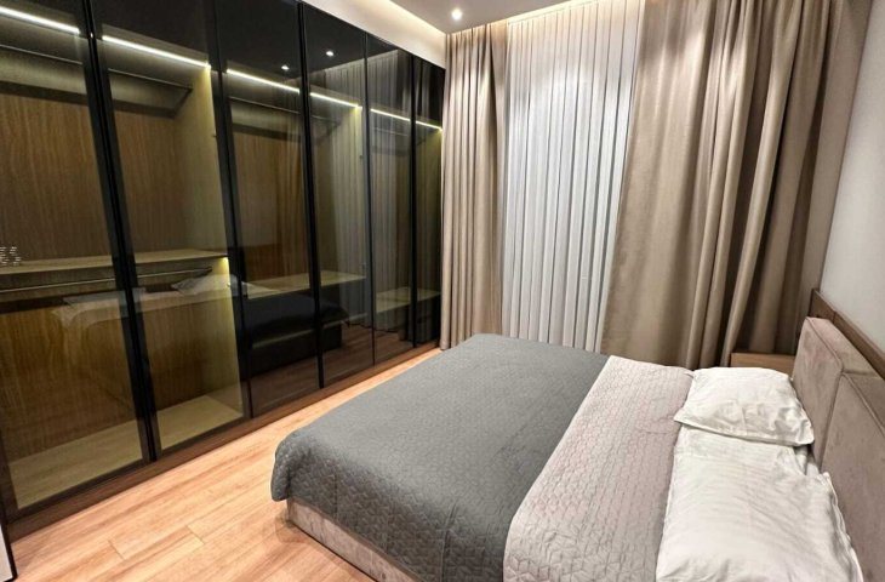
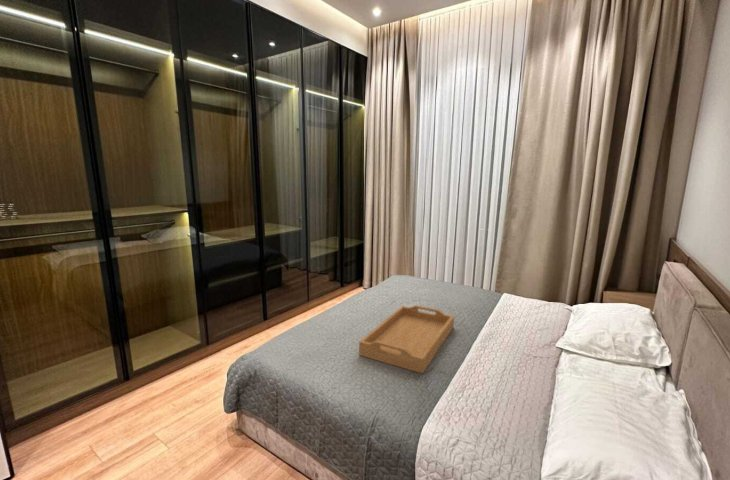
+ serving tray (410, 332)
